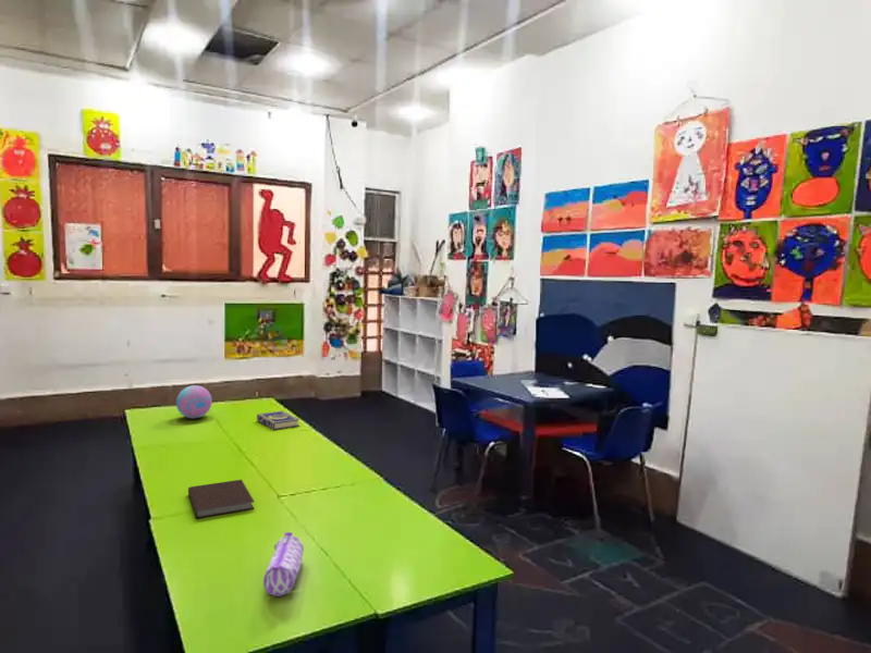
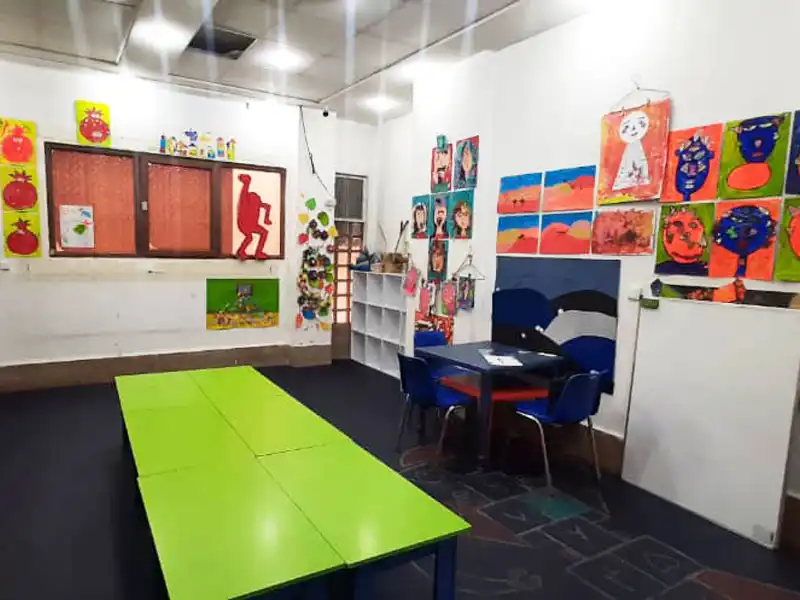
- pencil case (284, 562)
- notebook (220, 497)
- book (278, 420)
- decorative ball (194, 402)
